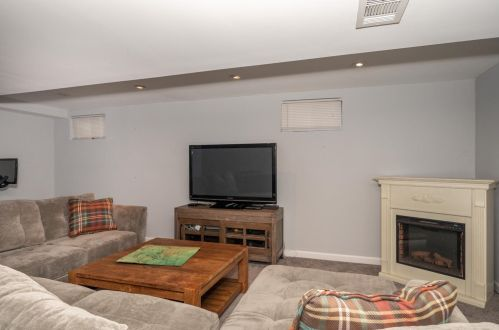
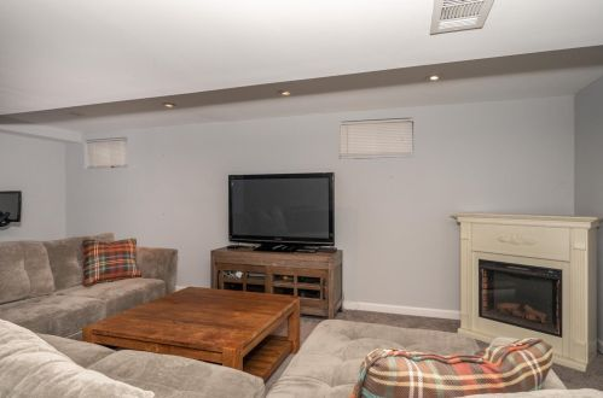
- board game (161, 253)
